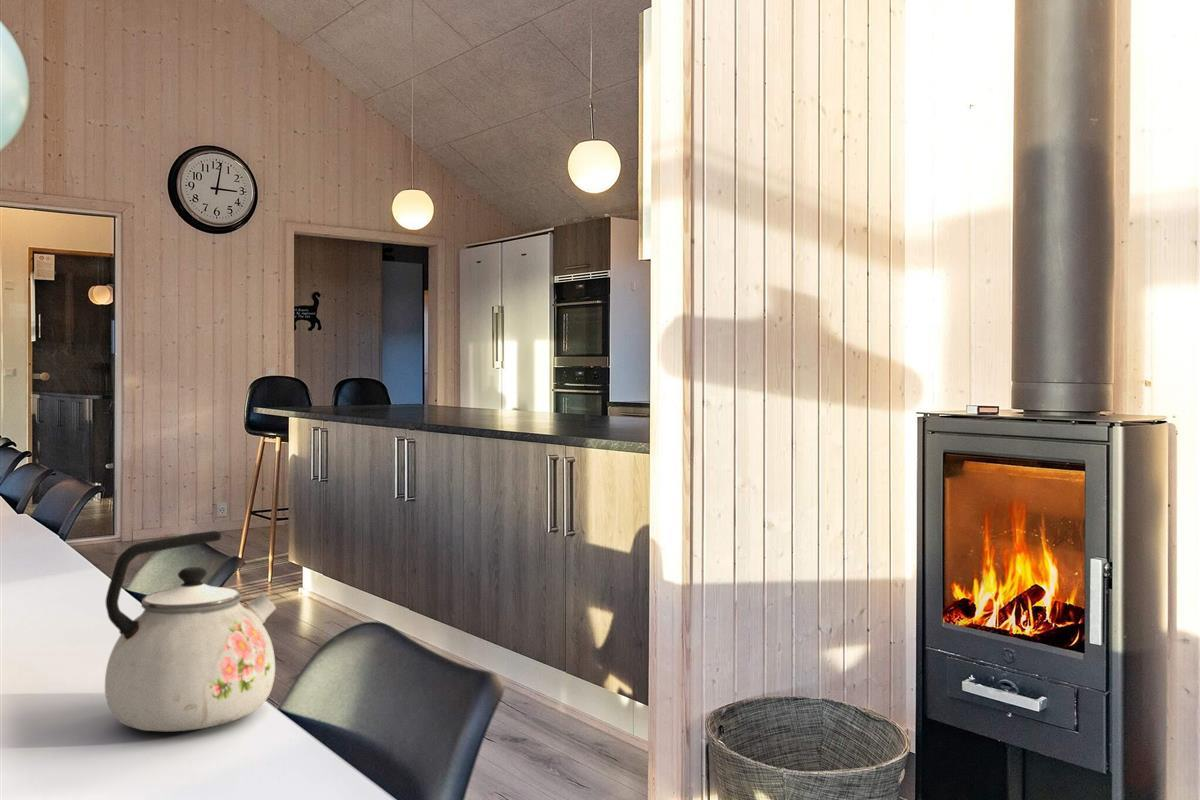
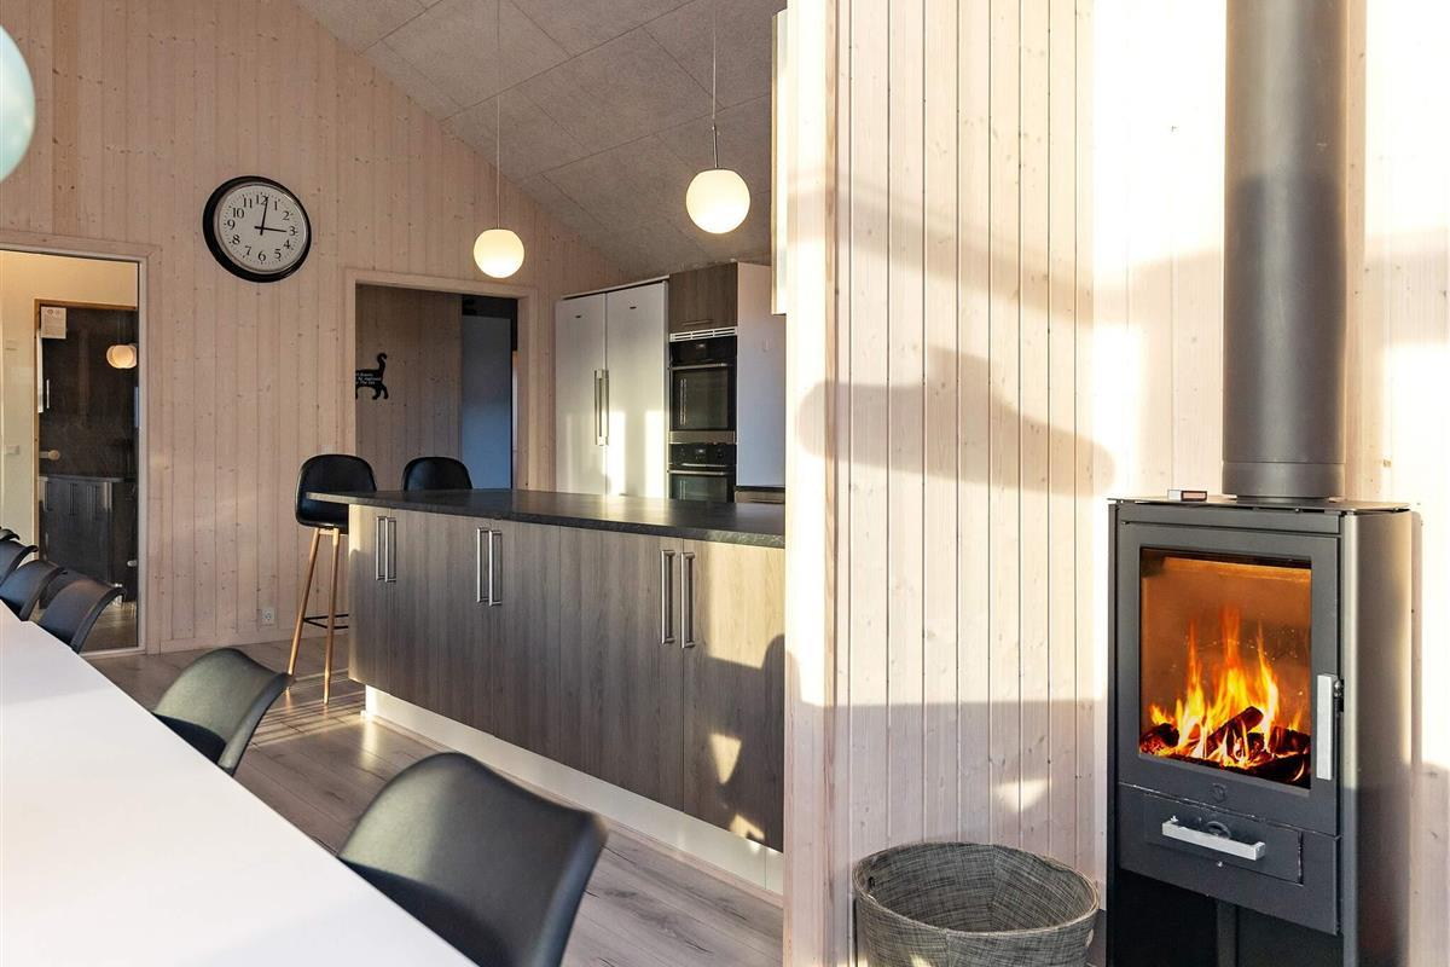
- kettle (194, 624)
